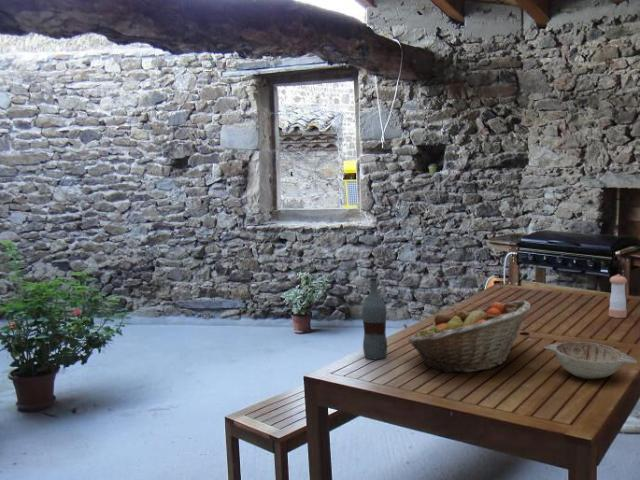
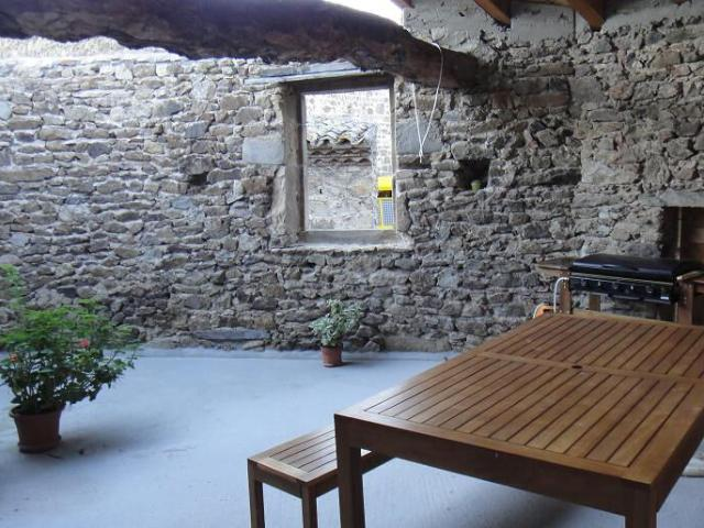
- decorative bowl (588, 362)
- bottle (374, 317)
- fruit basket (470, 331)
- pepper shaker (617, 295)
